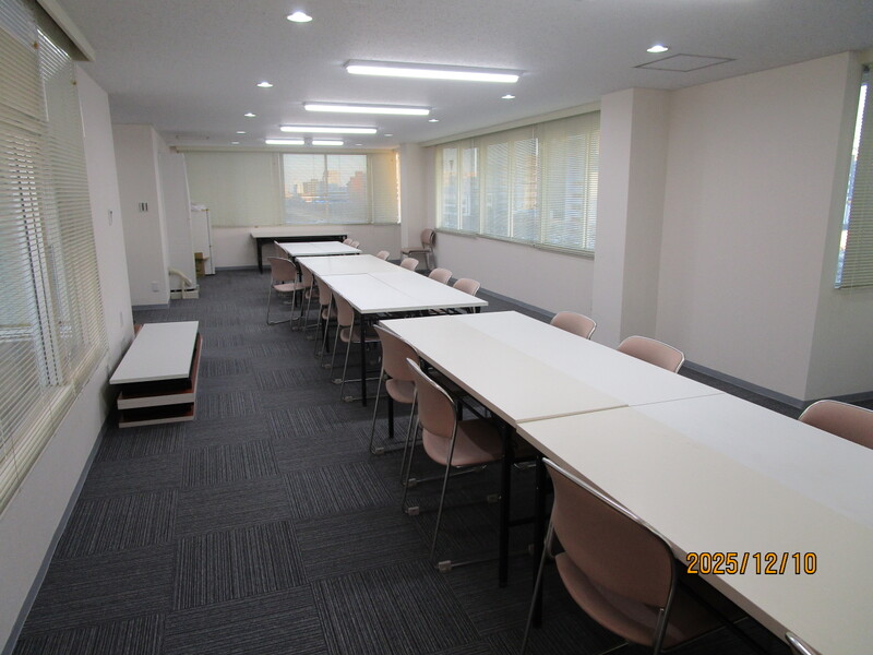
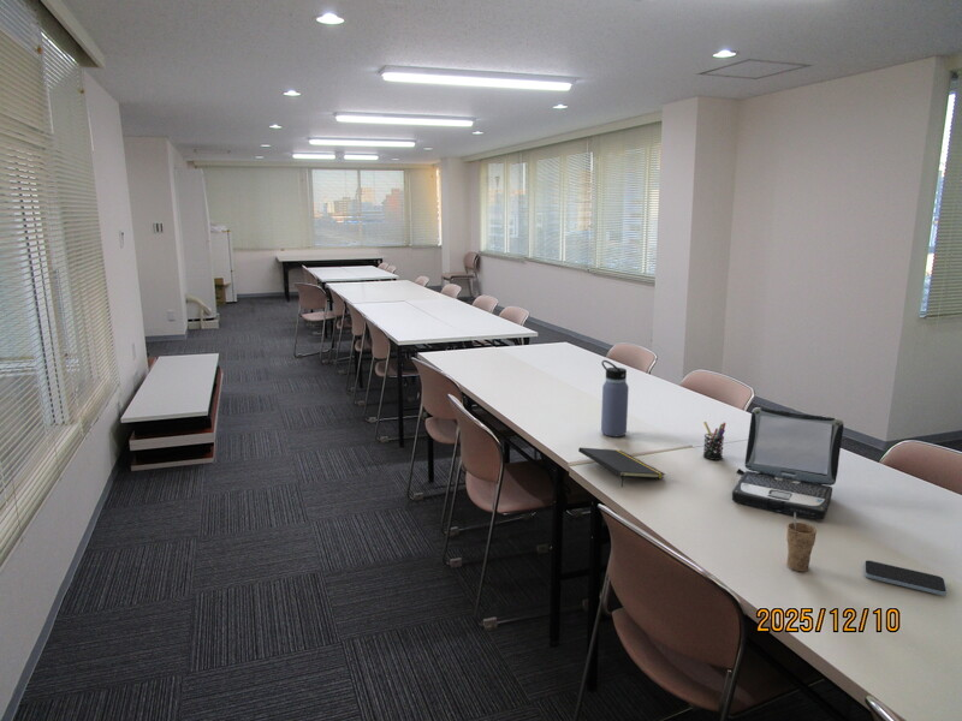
+ laptop (785, 458)
+ water bottle (613, 397)
+ notepad (619, 461)
+ pen holder (715, 439)
+ cup (800, 542)
+ smartphone (903, 577)
